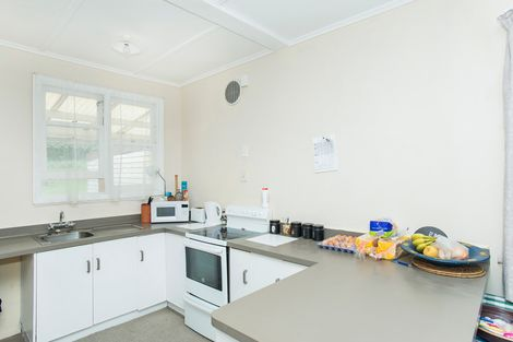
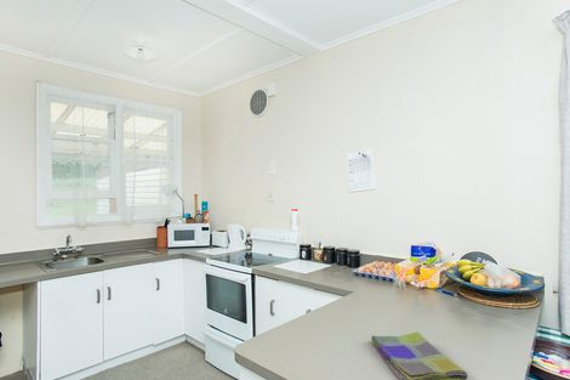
+ dish towel (414, 355)
